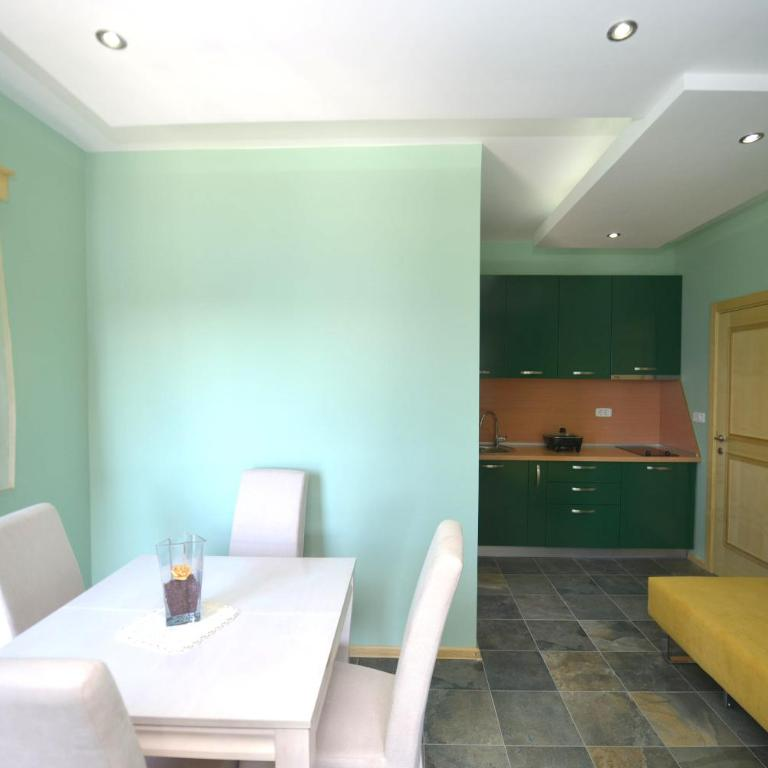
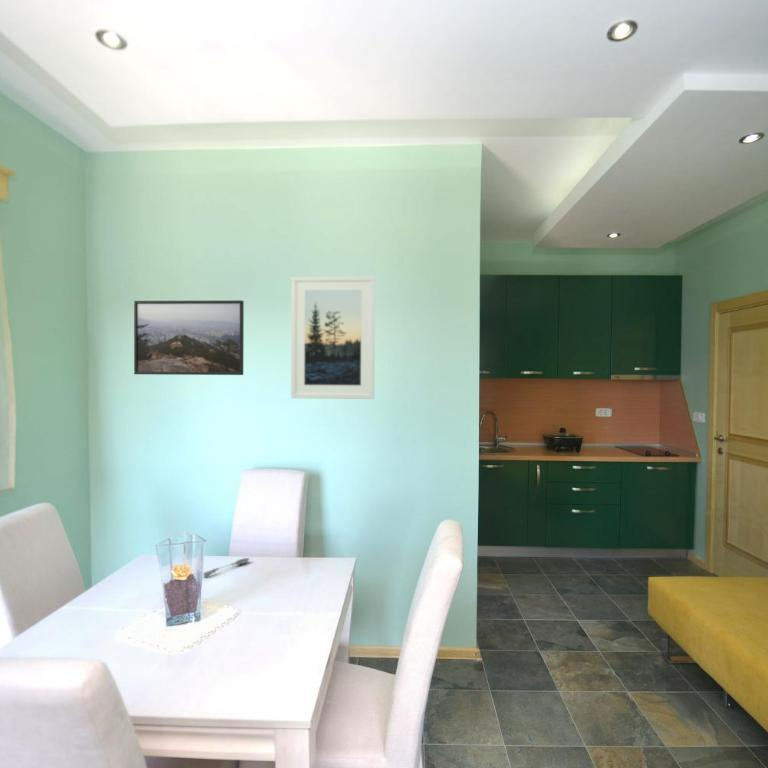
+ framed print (332, 337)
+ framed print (188, 337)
+ soupspoon (227, 565)
